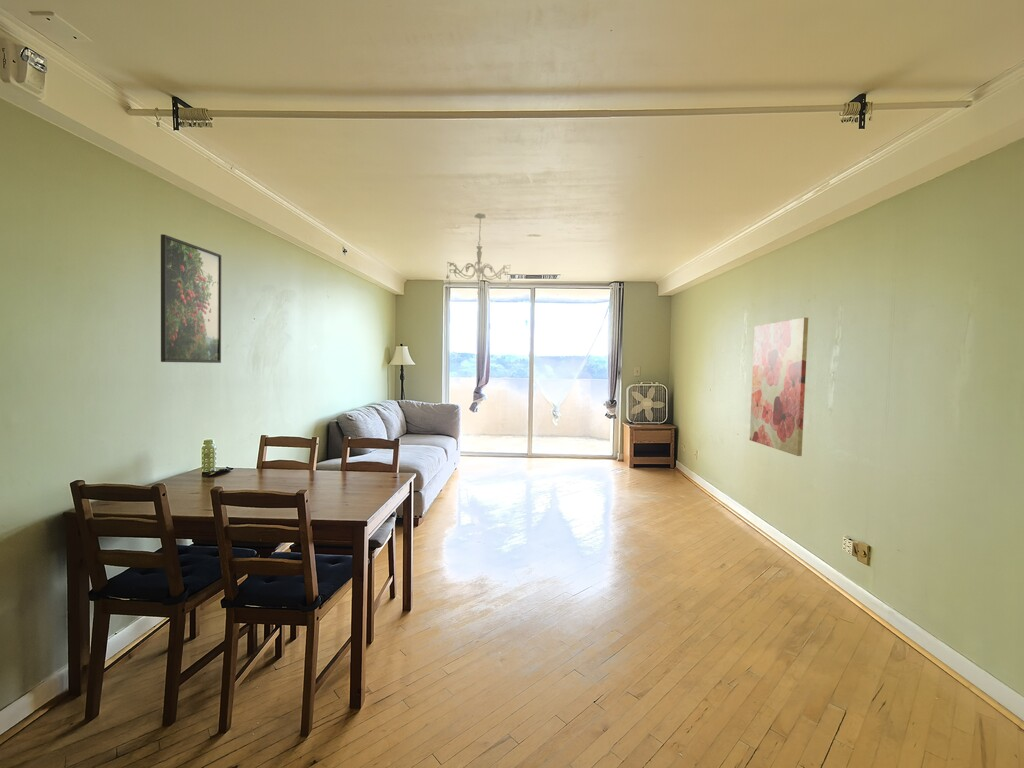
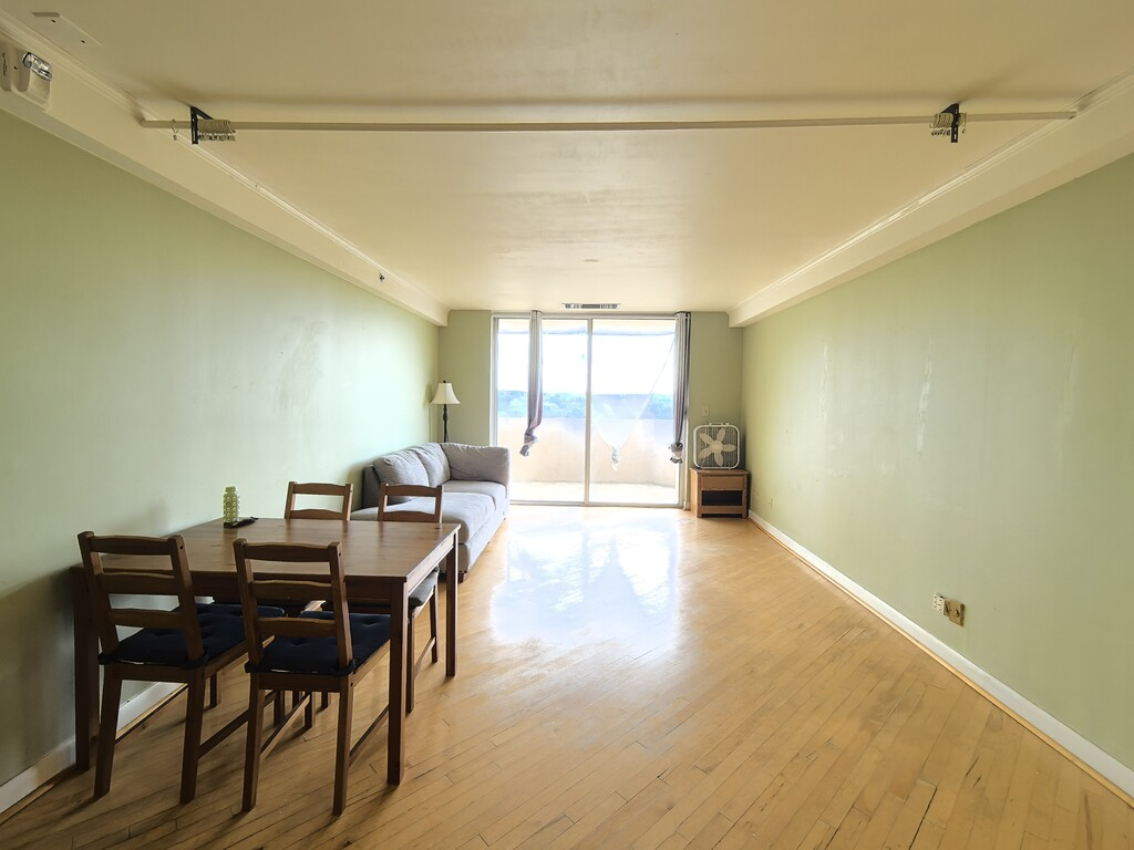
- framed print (193, 304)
- chandelier (479, 254)
- wall art (775, 385)
